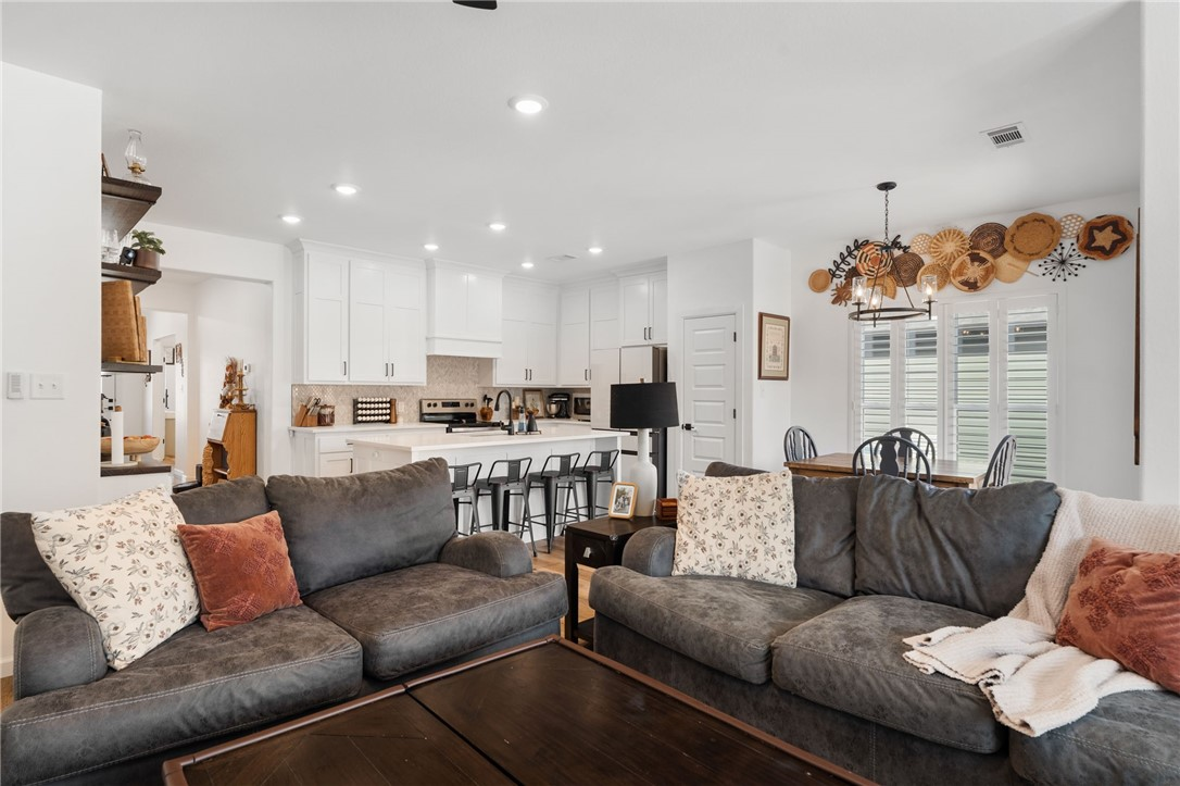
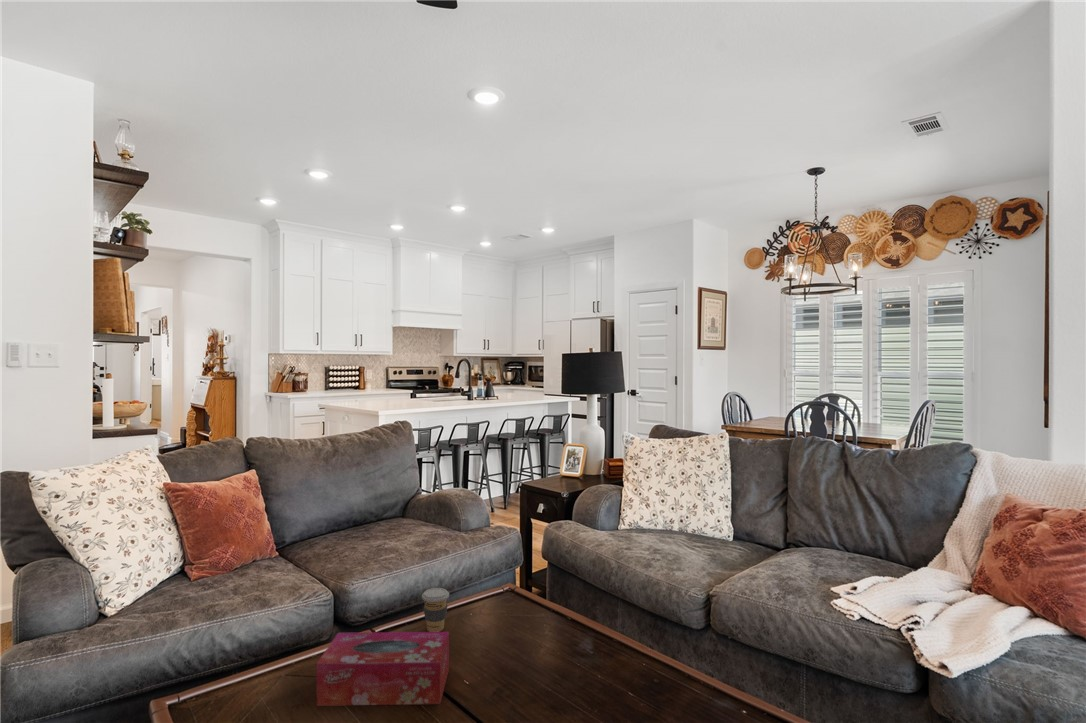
+ tissue box (386, 666)
+ coffee cup (435, 610)
